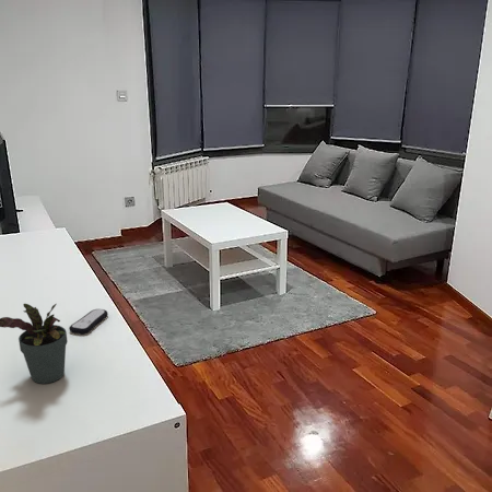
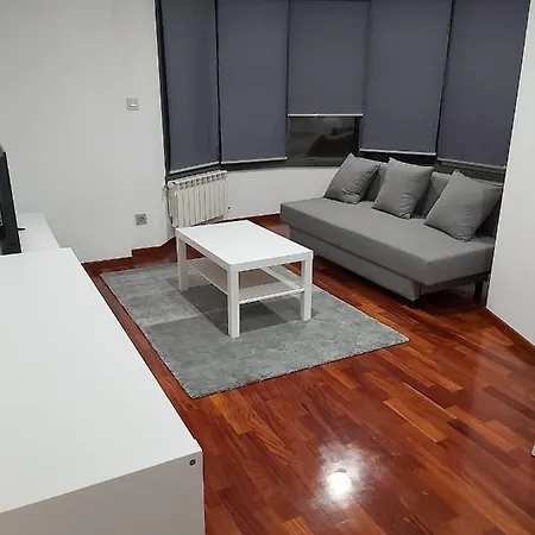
- potted plant (34, 338)
- remote control (90, 320)
